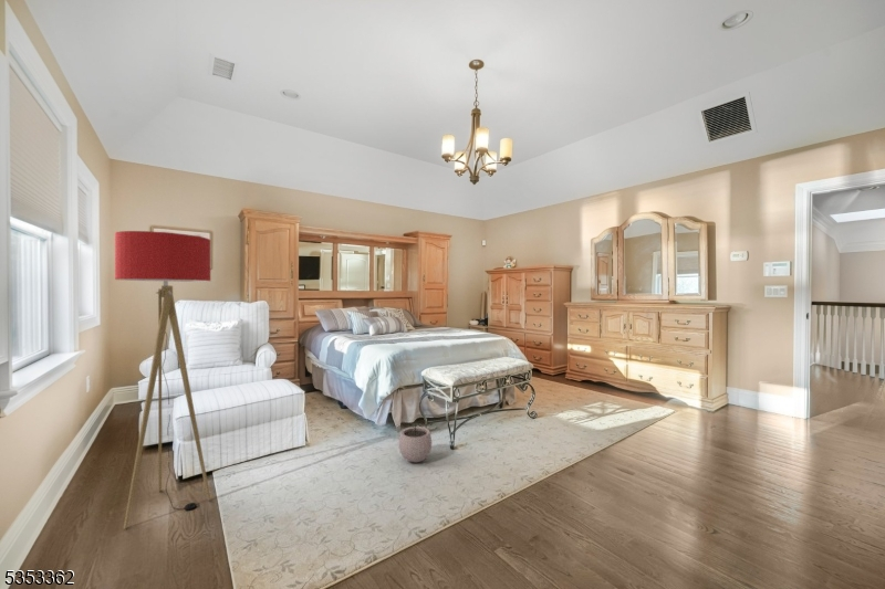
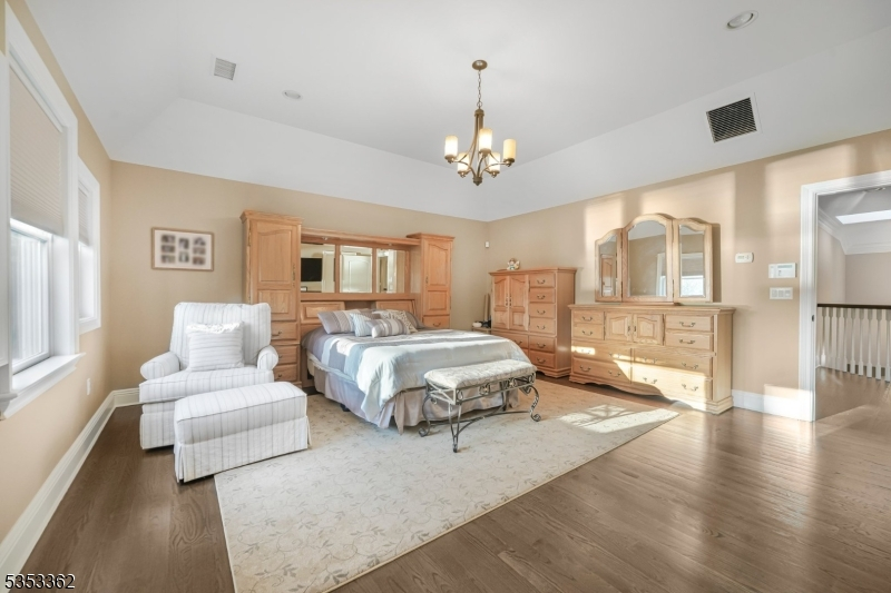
- floor lamp (163, 371)
- plant pot (415, 439)
